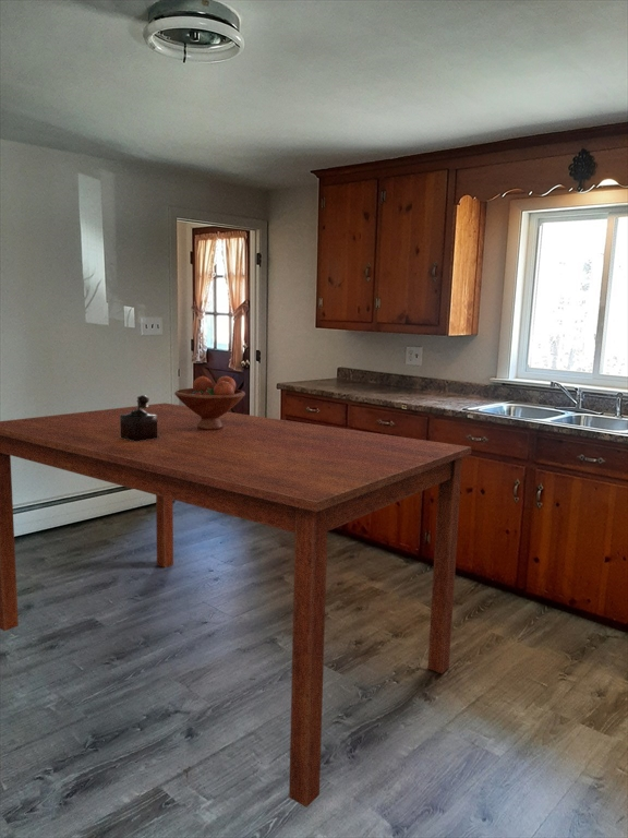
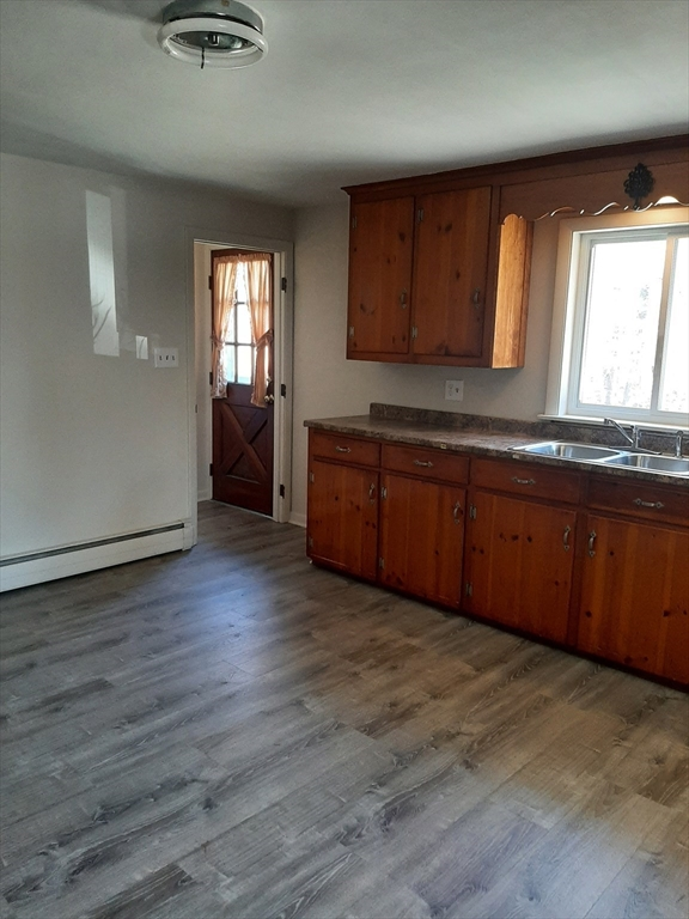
- dining table (219, 512)
- fruit bowl (209, 403)
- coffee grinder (142, 416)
